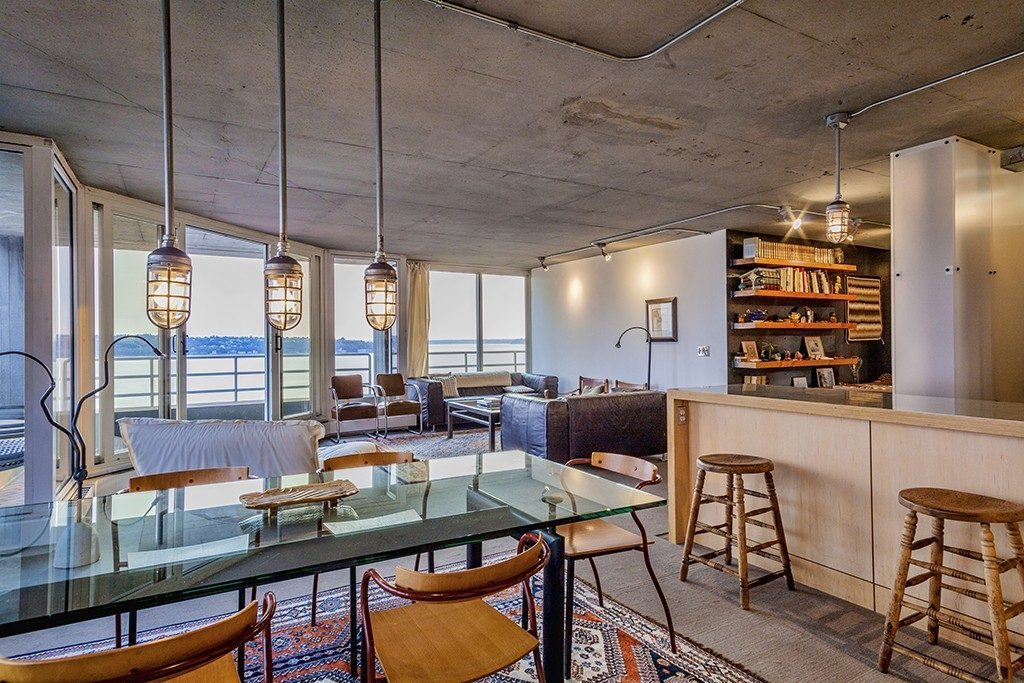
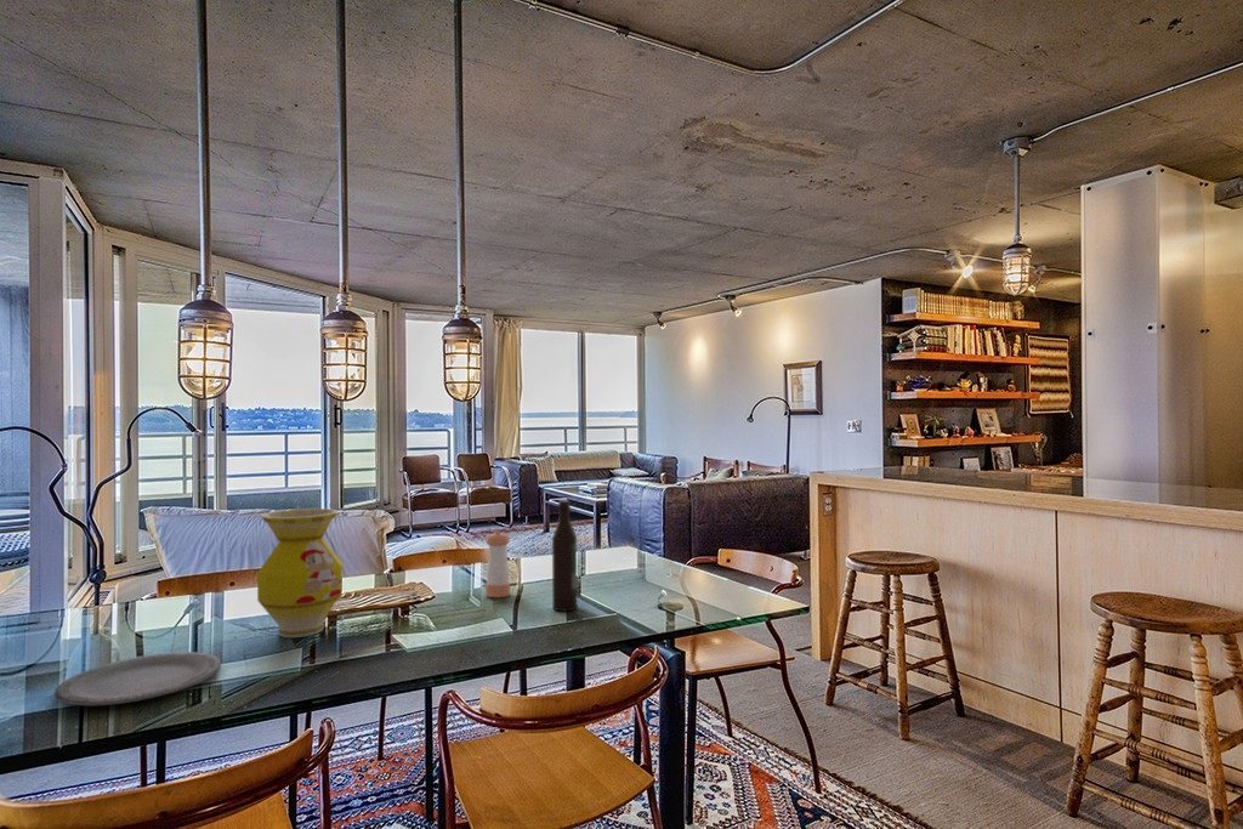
+ vase (301, 572)
+ plate (142, 678)
+ wine bottle (564, 553)
+ pepper shaker (498, 562)
